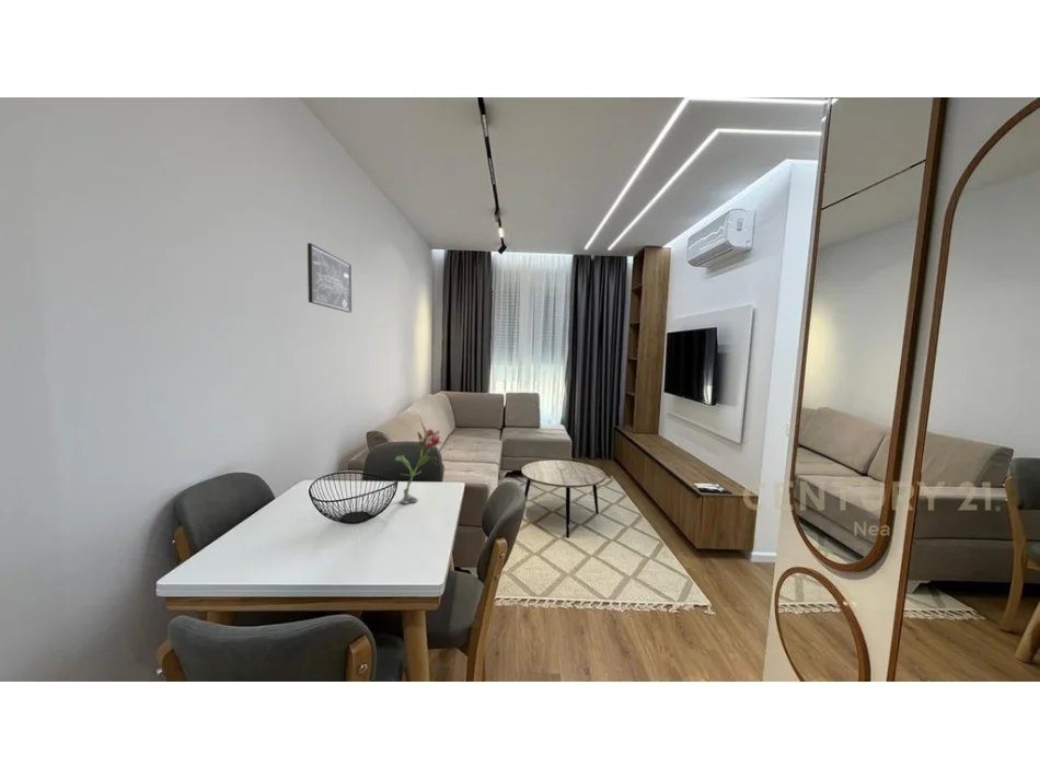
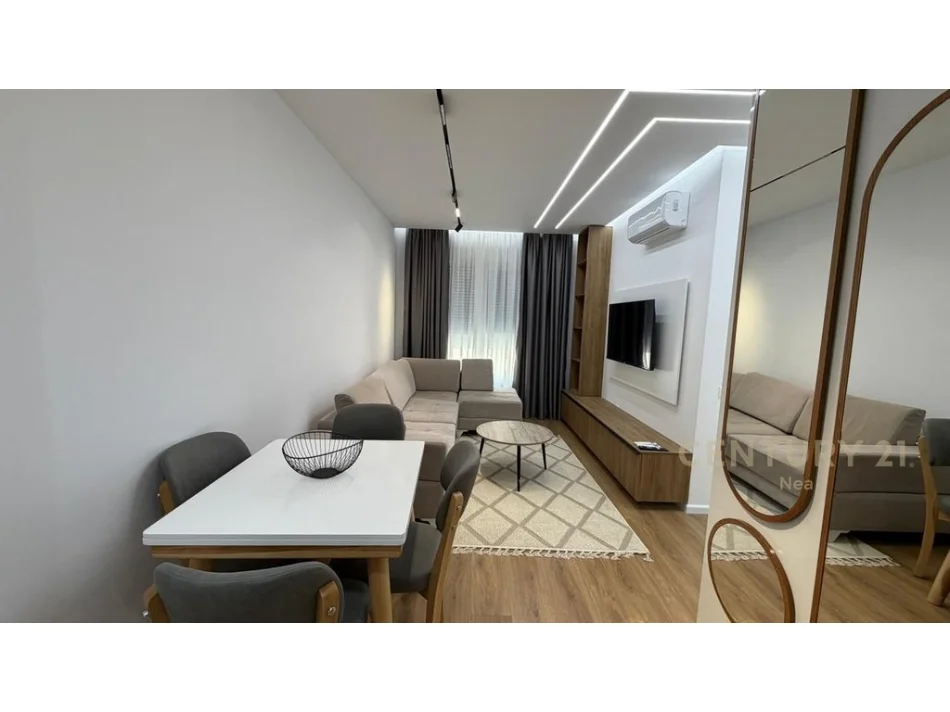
- flower (419, 465)
- wall art (332, 281)
